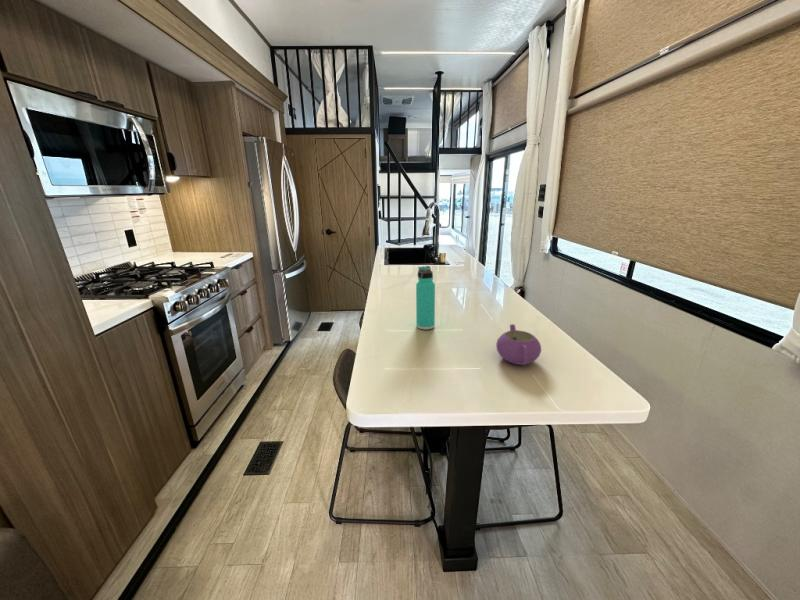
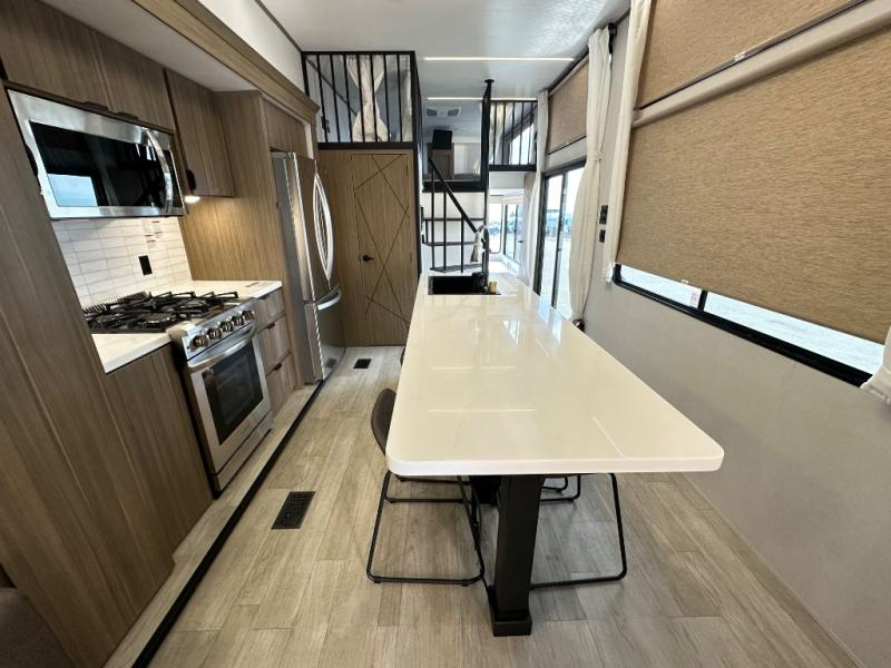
- thermos bottle (425, 297)
- teapot (517, 346)
